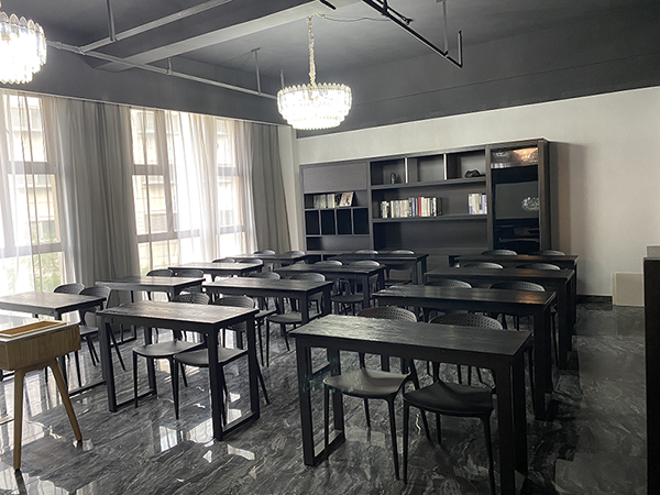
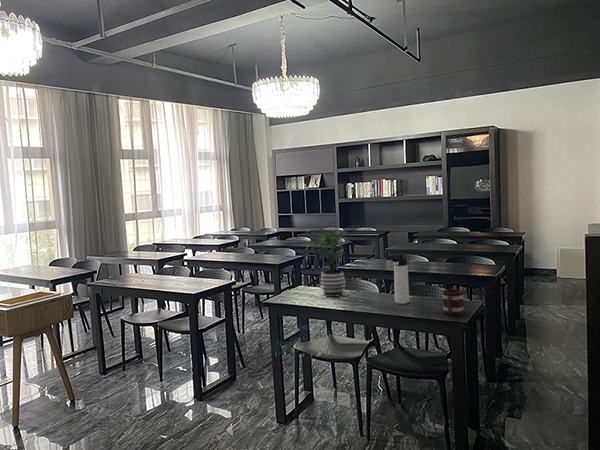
+ thermos bottle (399, 279)
+ potted plant (330, 261)
+ mug (452, 302)
